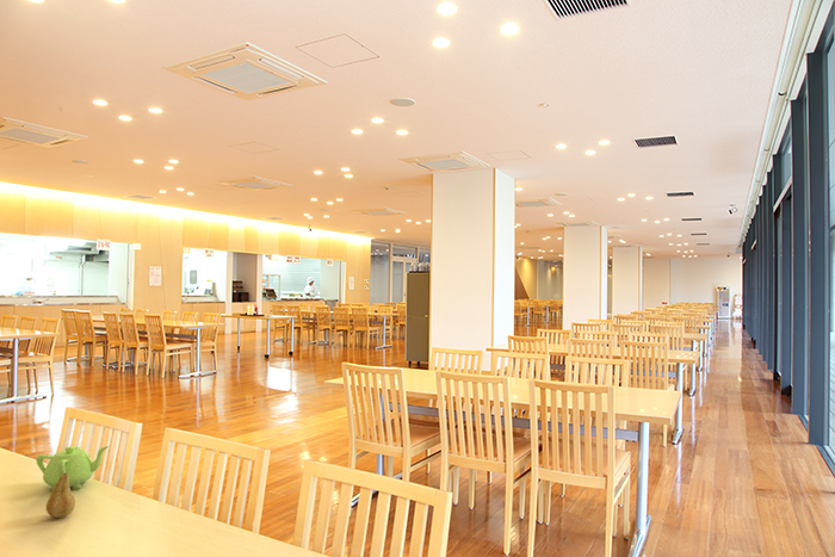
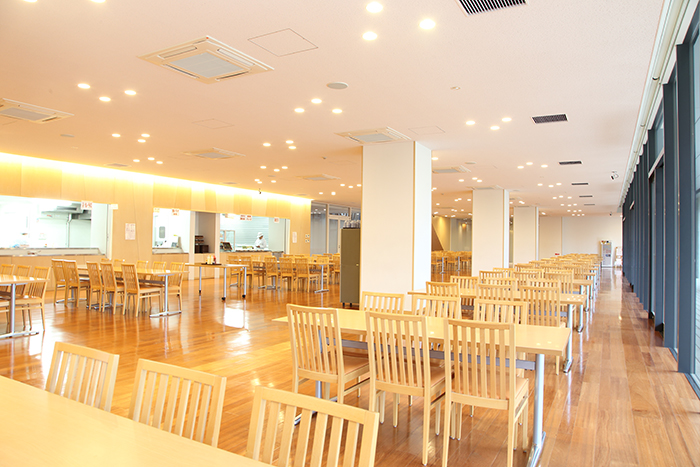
- teapot (73, 465)
- fruit (61, 494)
